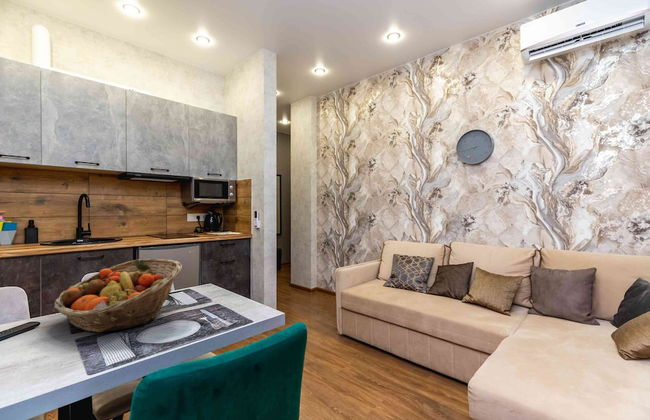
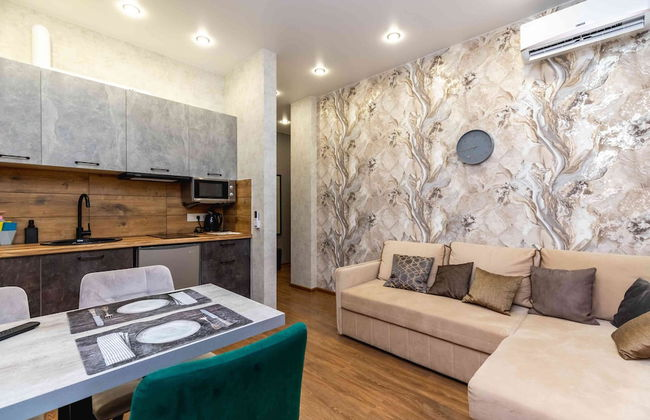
- fruit basket (123, 290)
